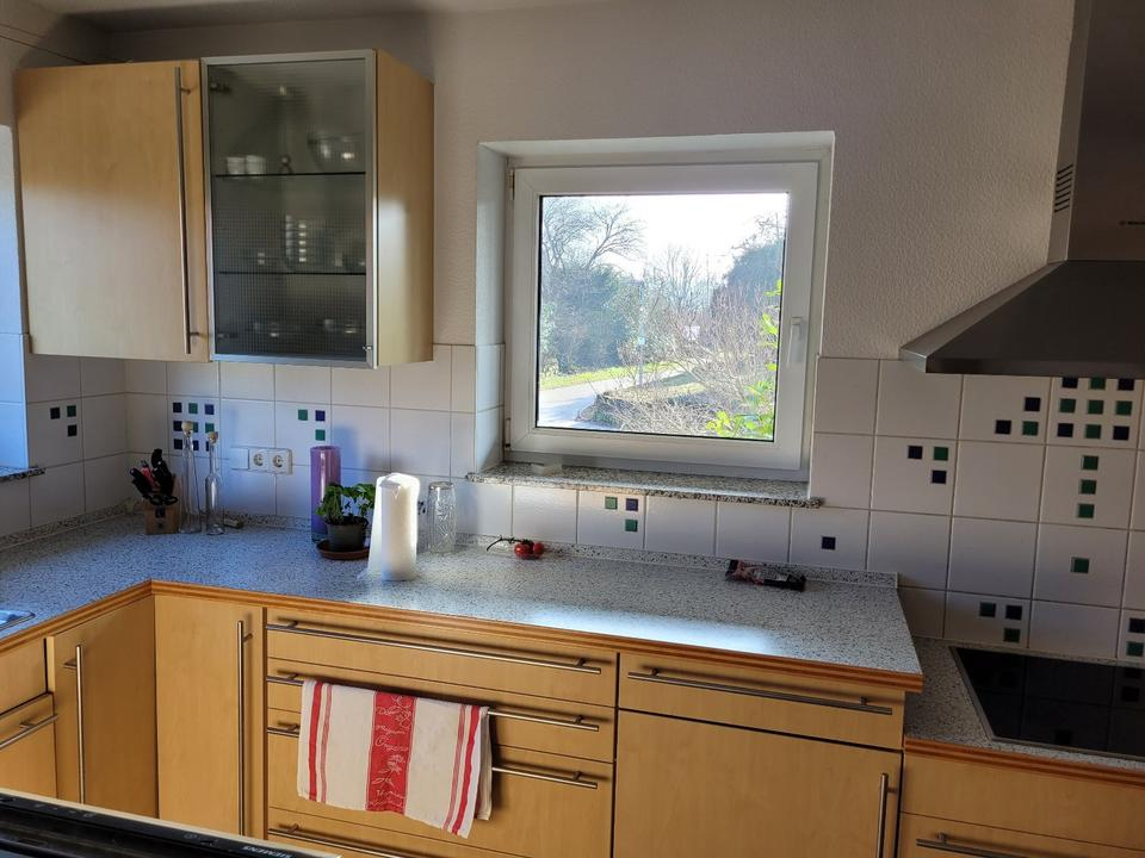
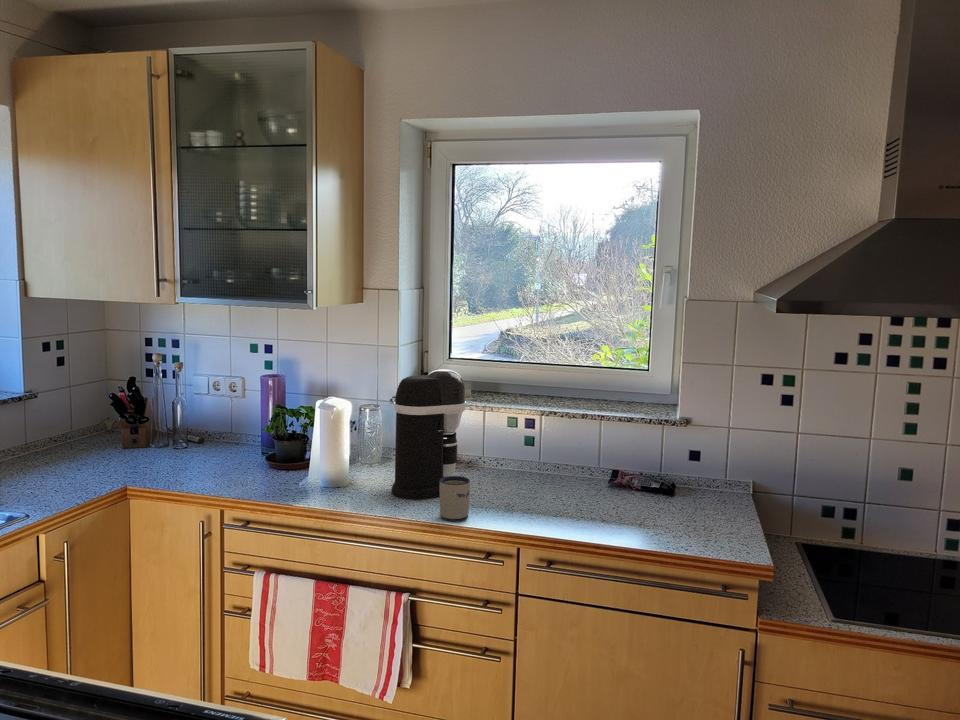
+ mug (456, 496)
+ coffee maker (429, 430)
